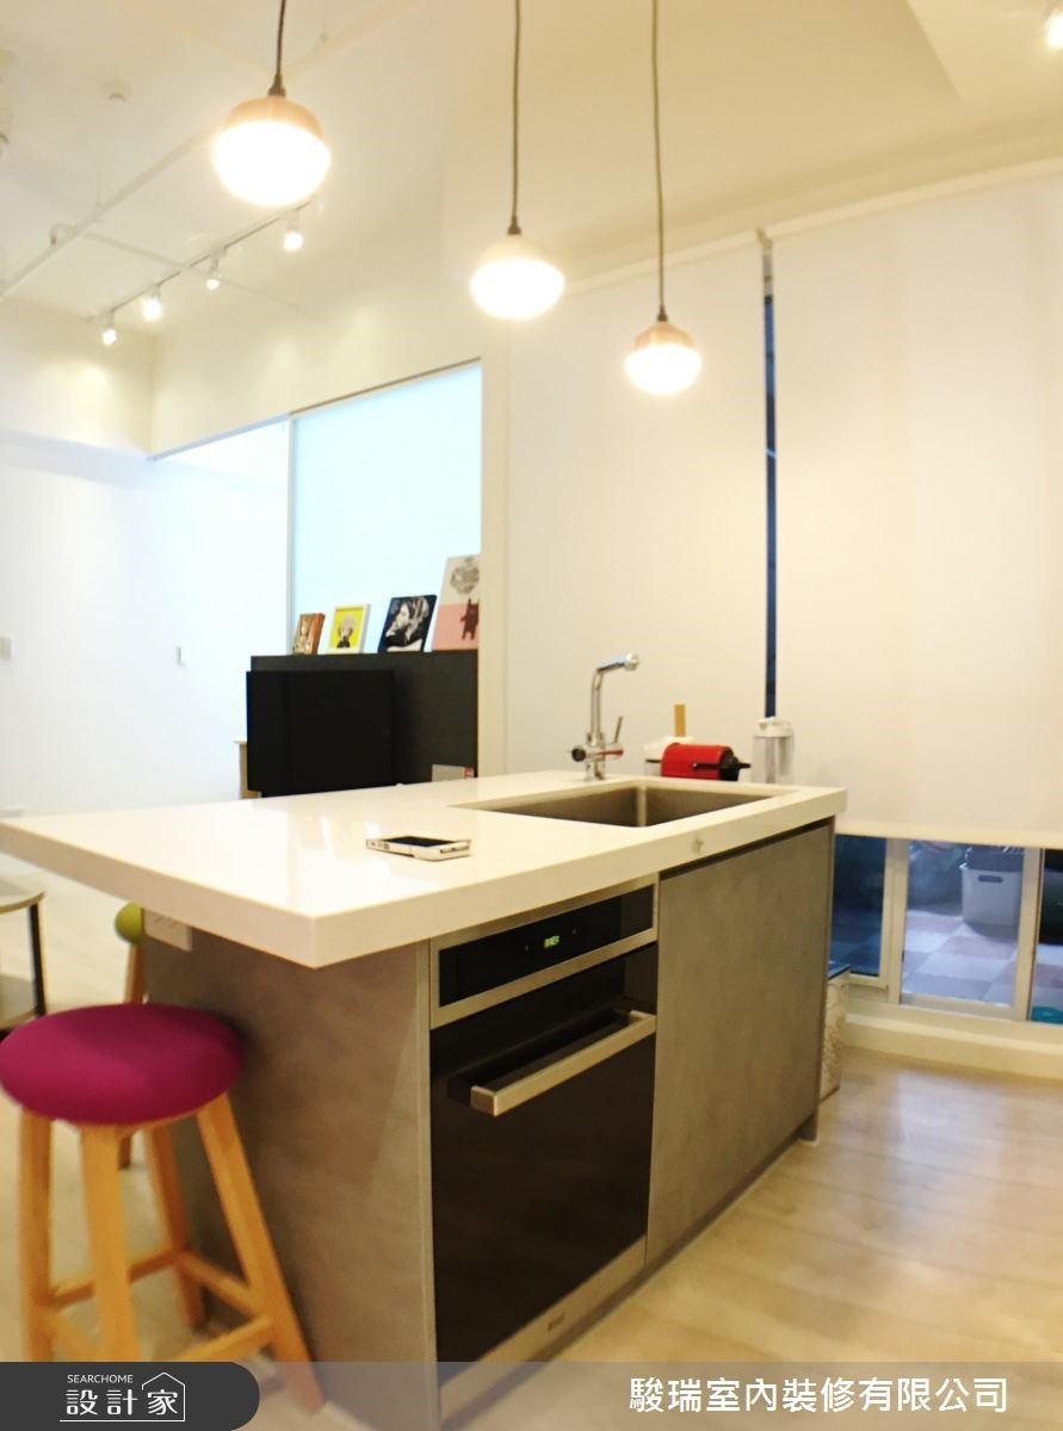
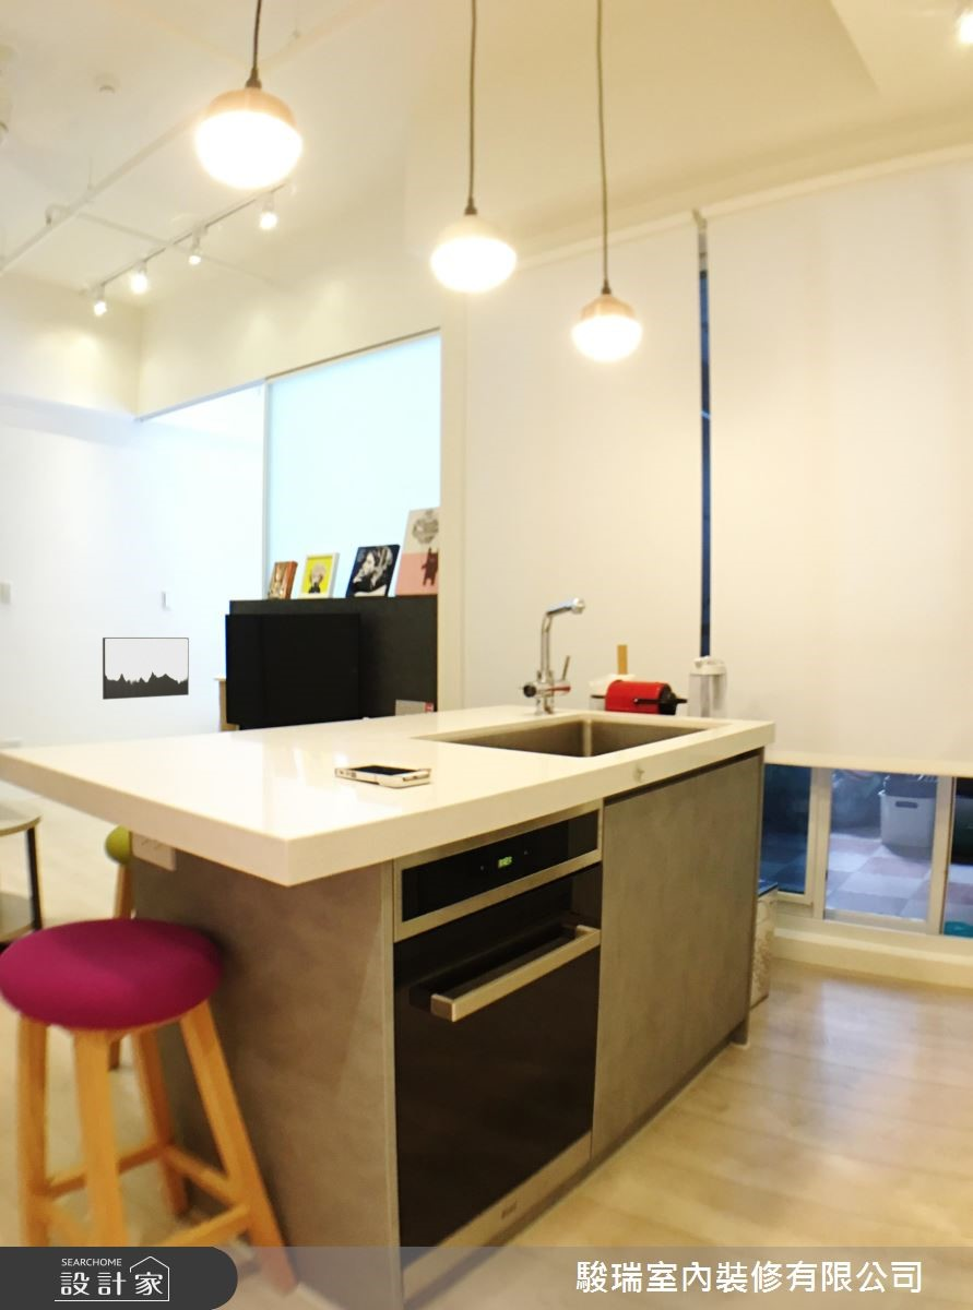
+ wall art (146, 667)
